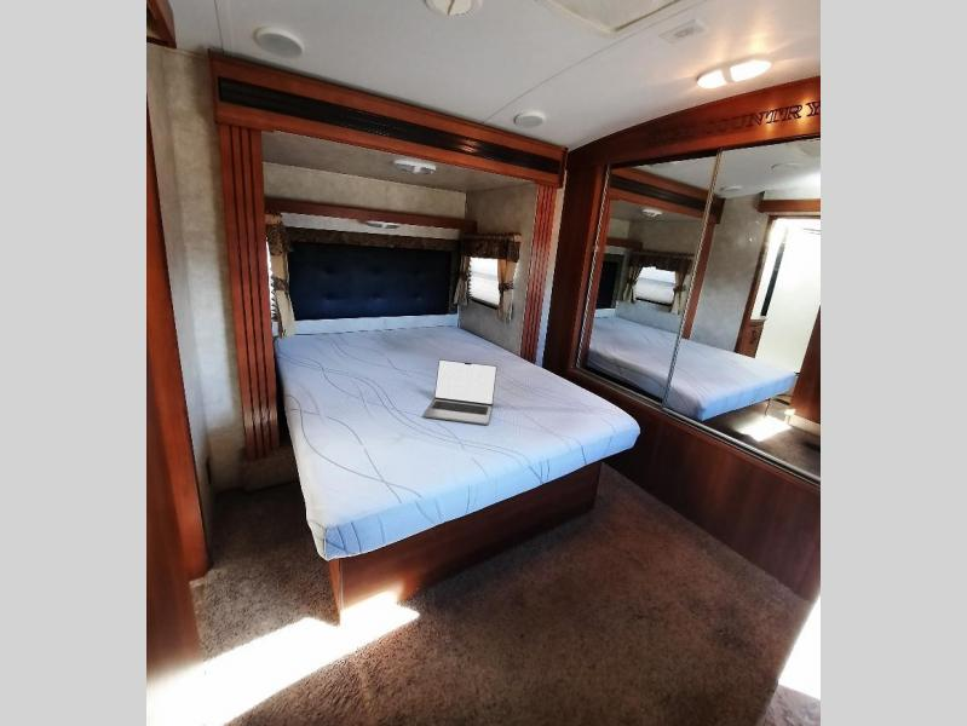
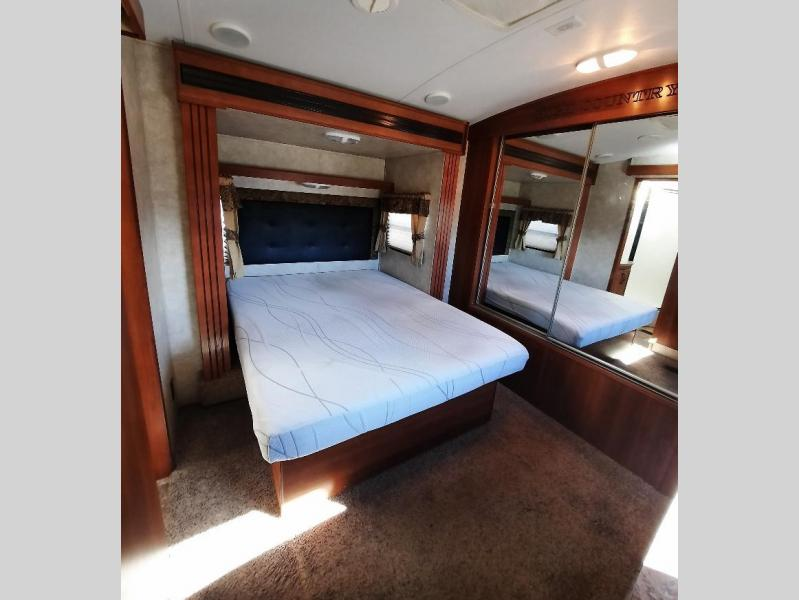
- laptop (461, 390)
